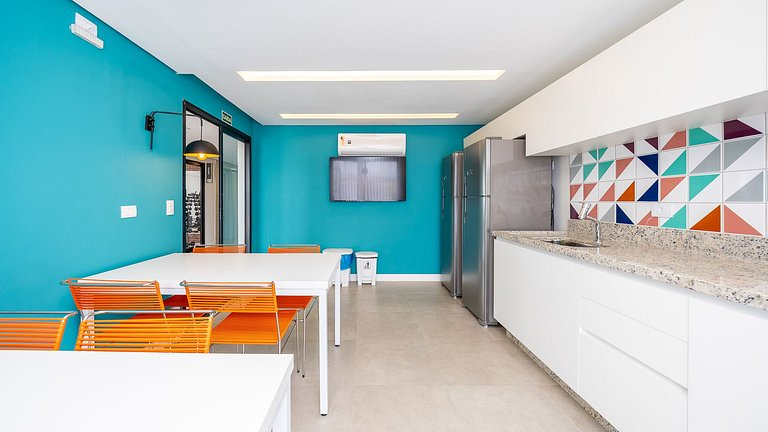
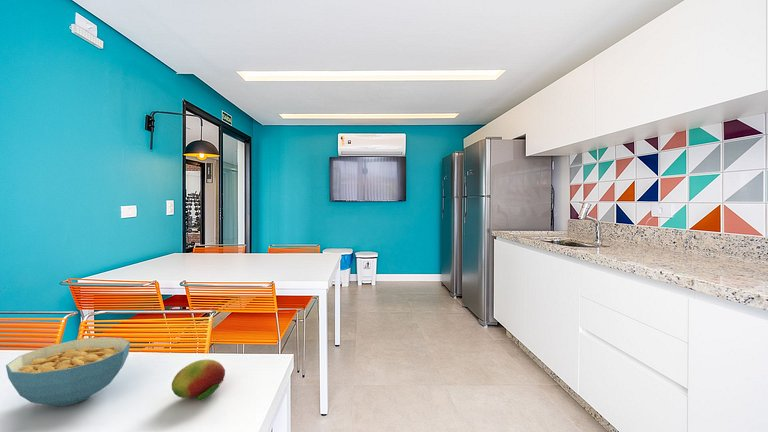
+ cereal bowl (73, 375)
+ fruit (199, 378)
